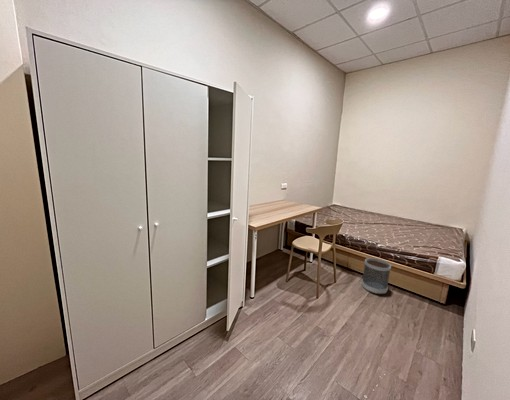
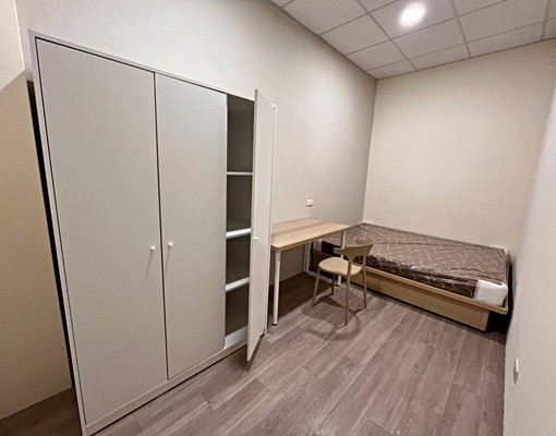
- wastebasket (375, 275)
